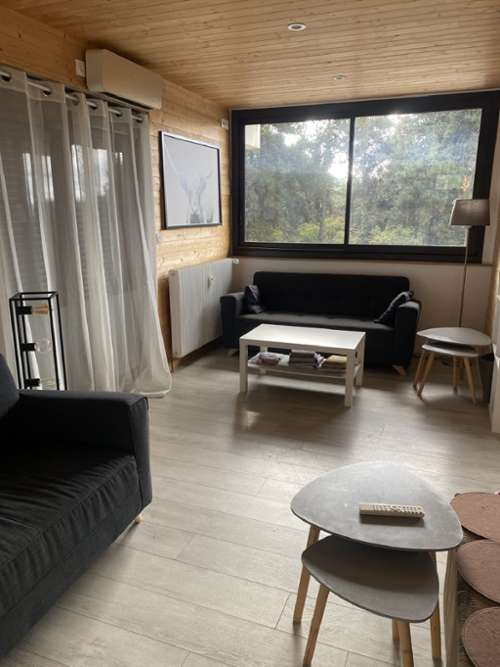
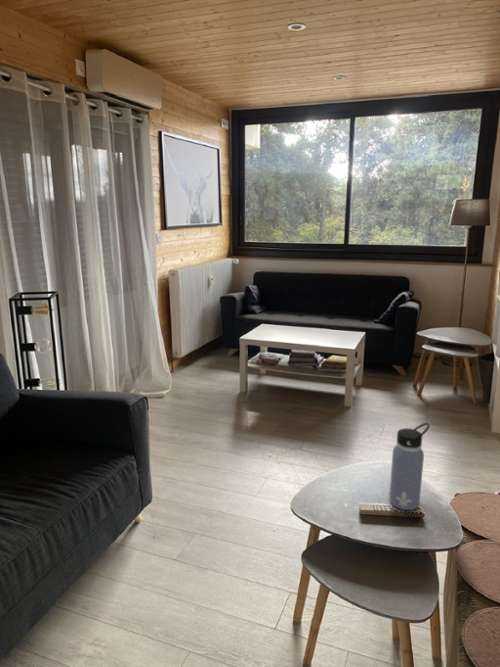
+ water bottle (408, 463)
